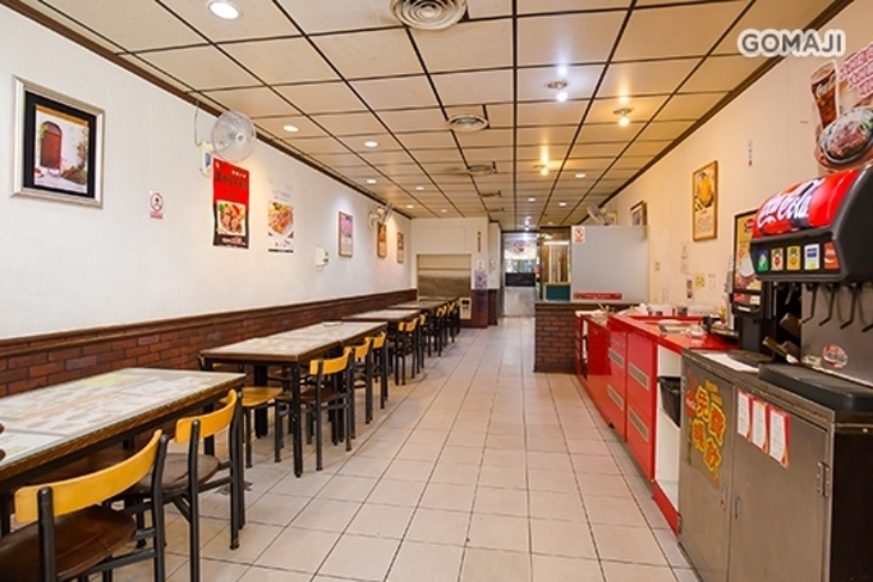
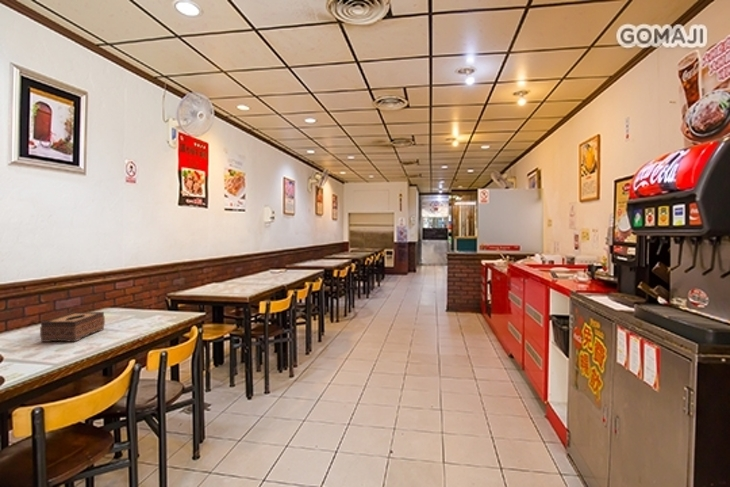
+ tissue box (74, 325)
